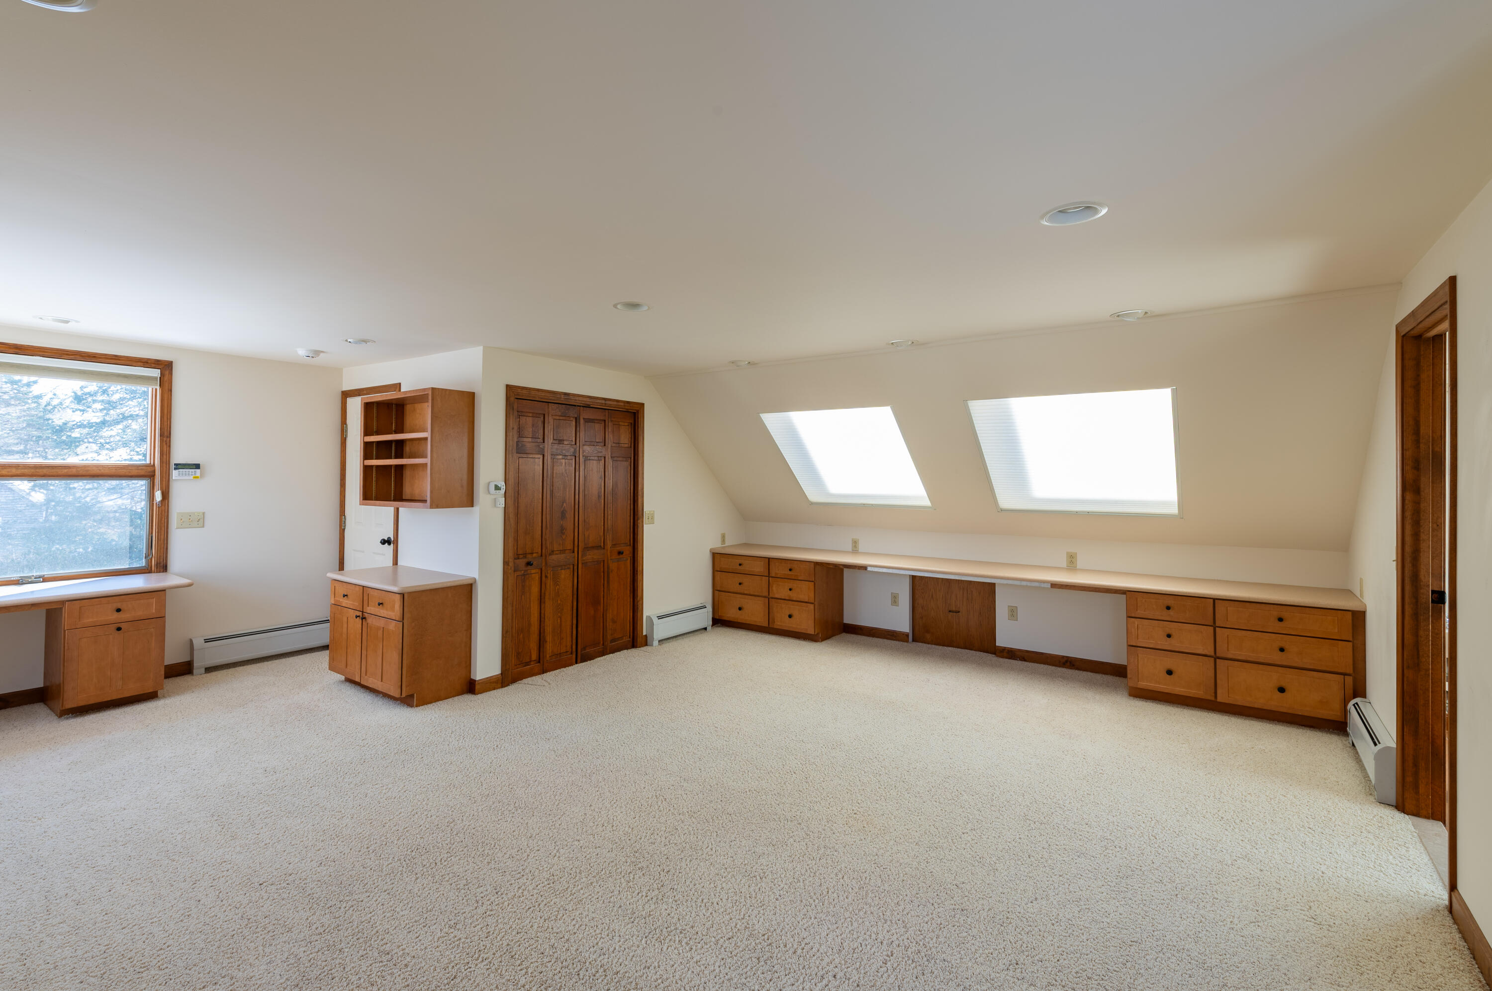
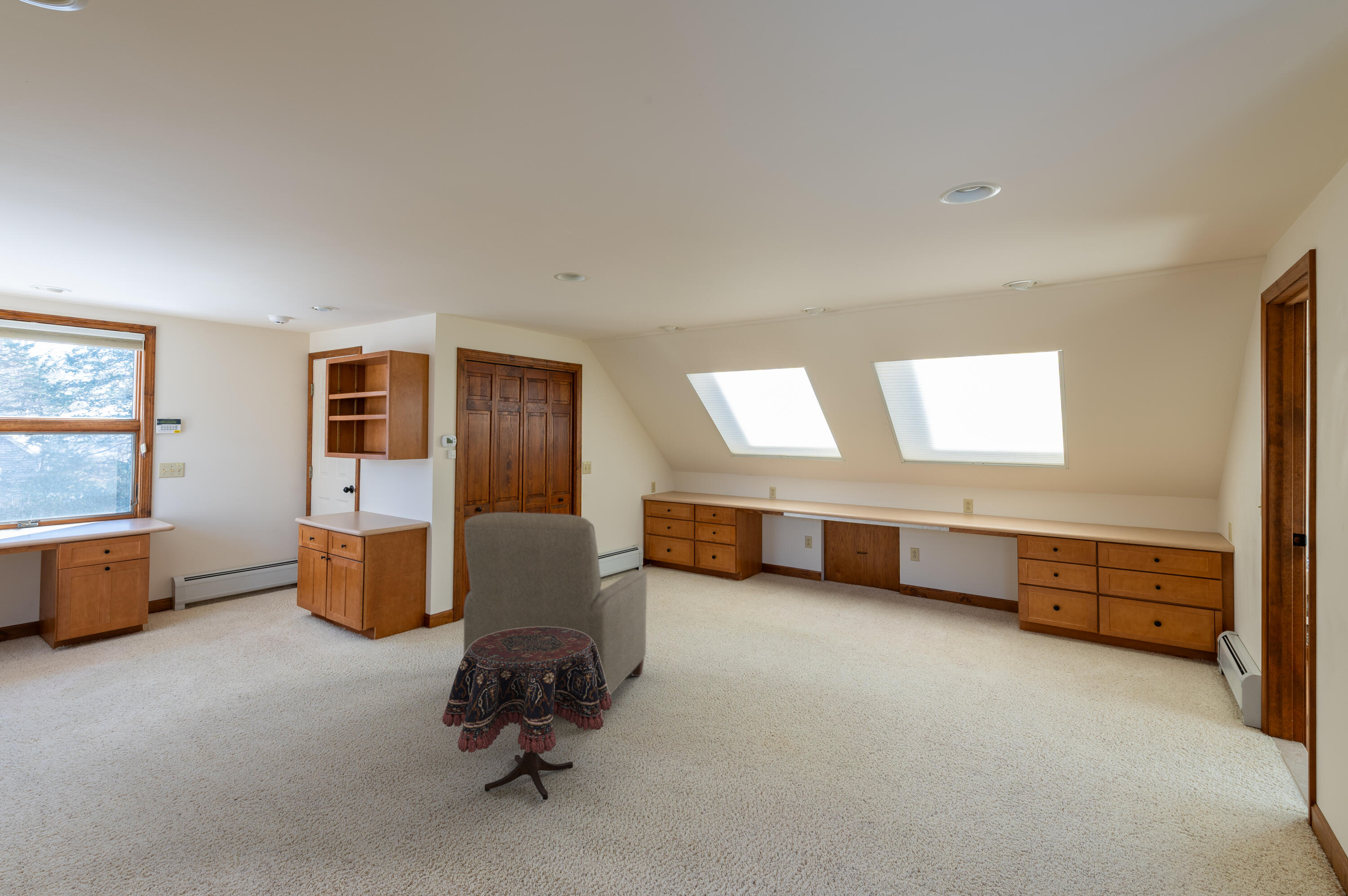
+ side table (530, 712)
+ chair (559, 599)
